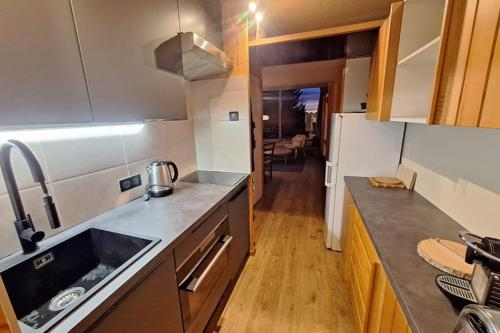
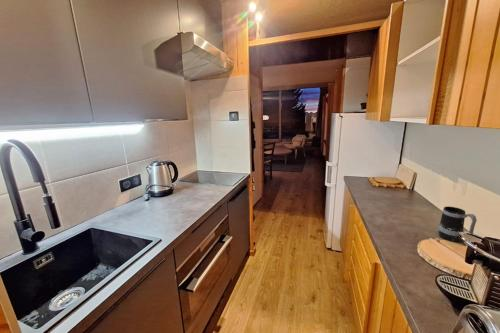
+ mug (456, 224)
